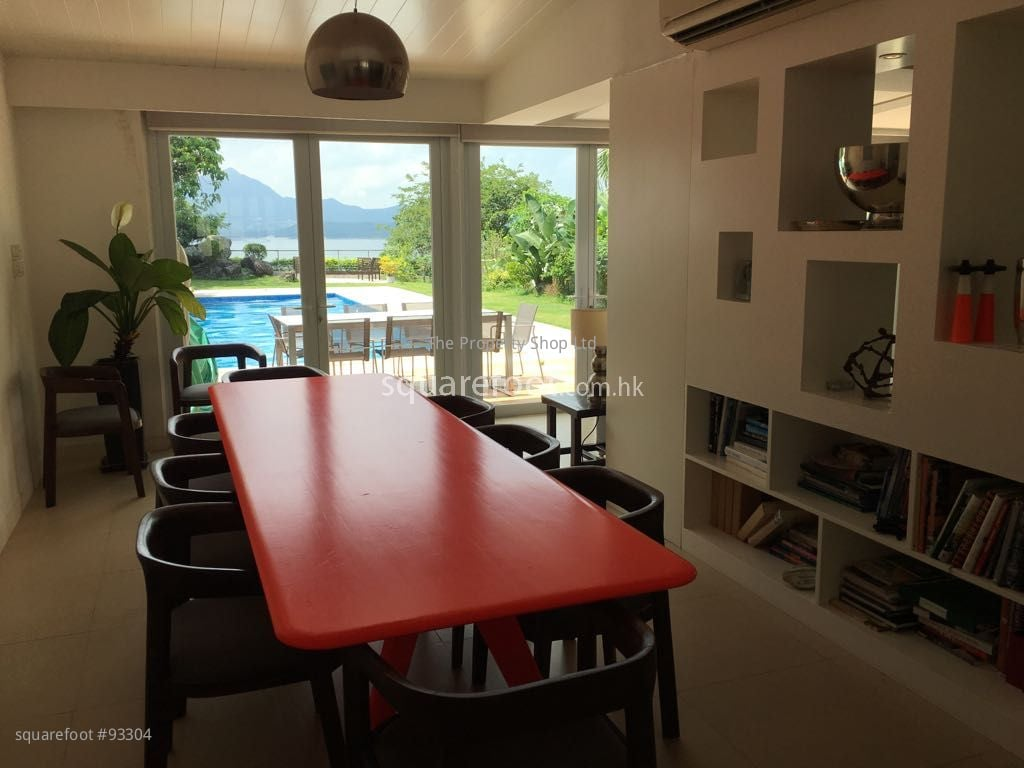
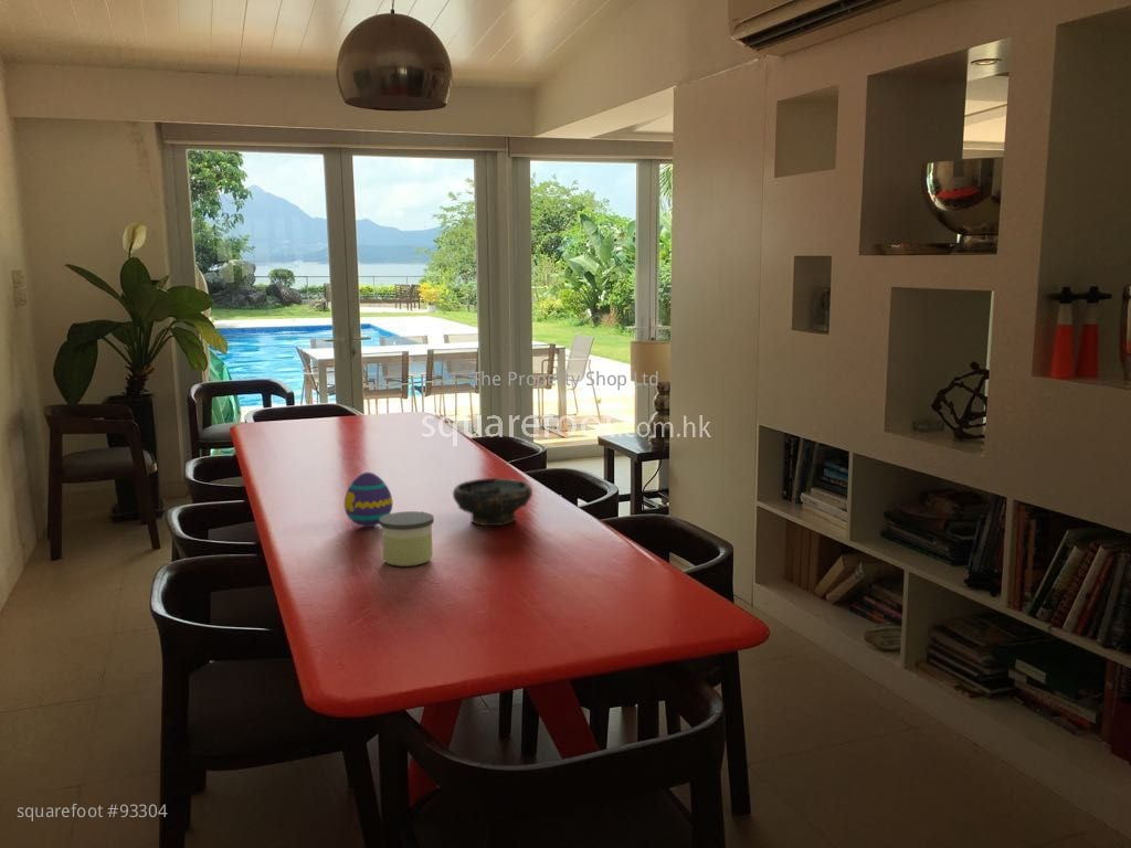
+ bowl (493, 502)
+ decorative egg (368, 498)
+ candle (406, 539)
